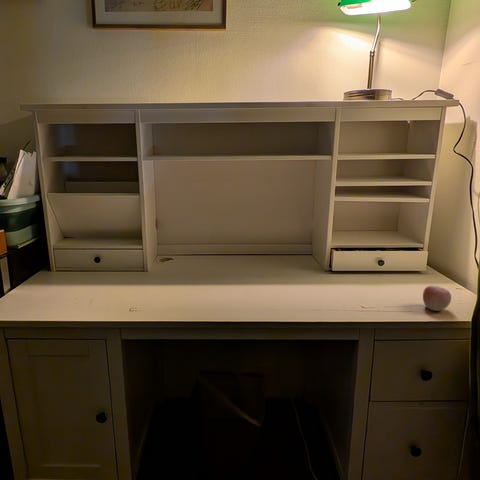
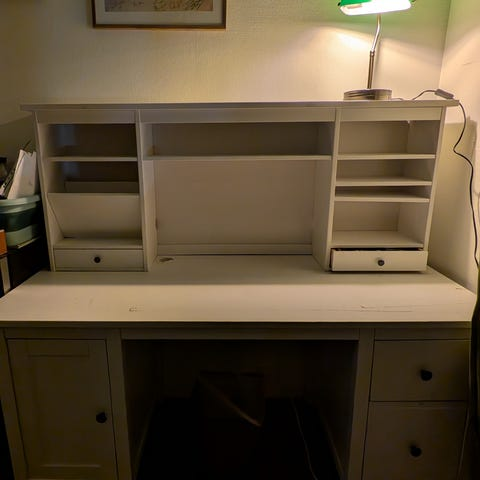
- apple (436, 297)
